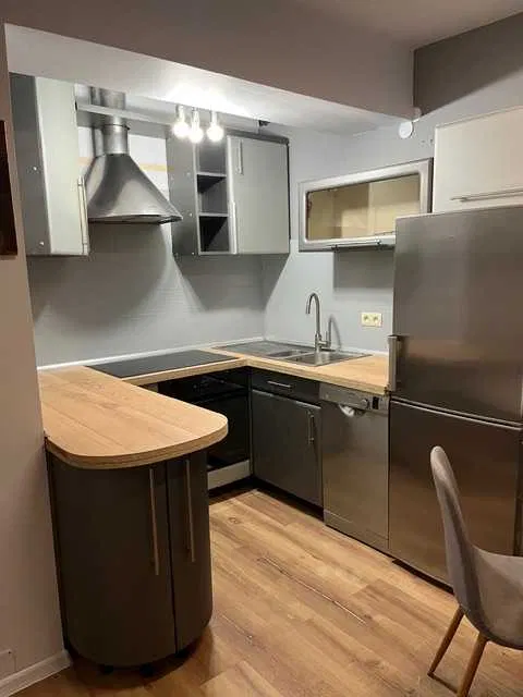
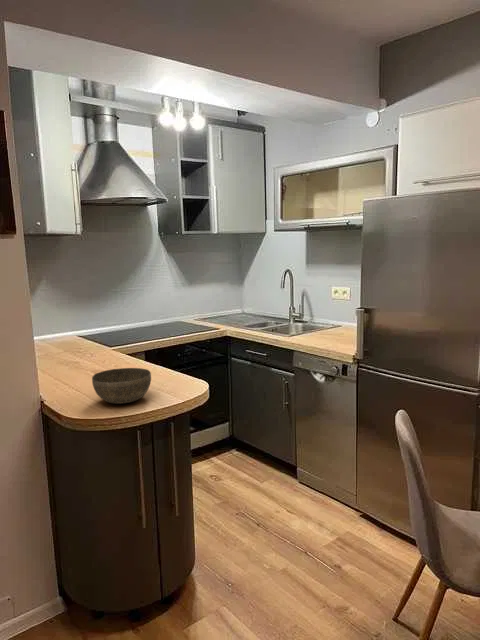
+ bowl (122, 387)
